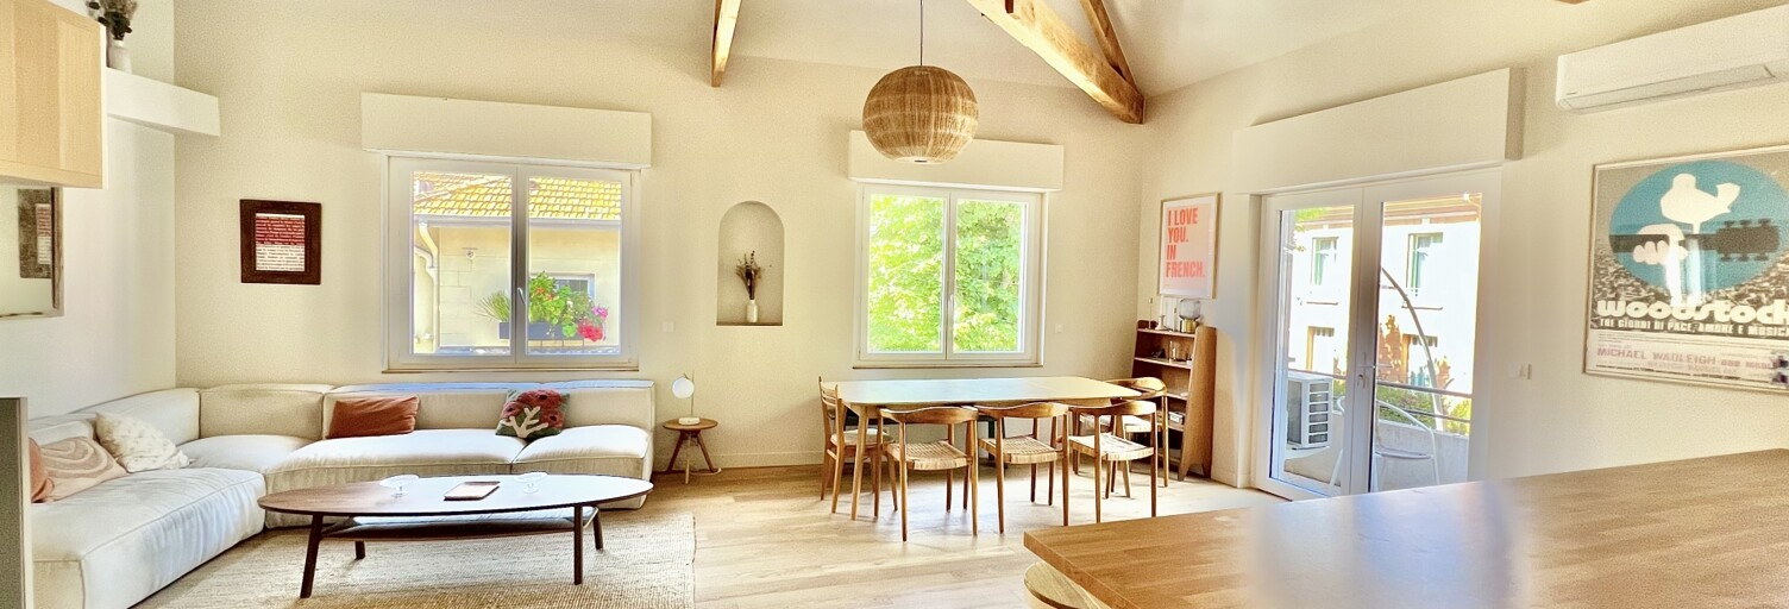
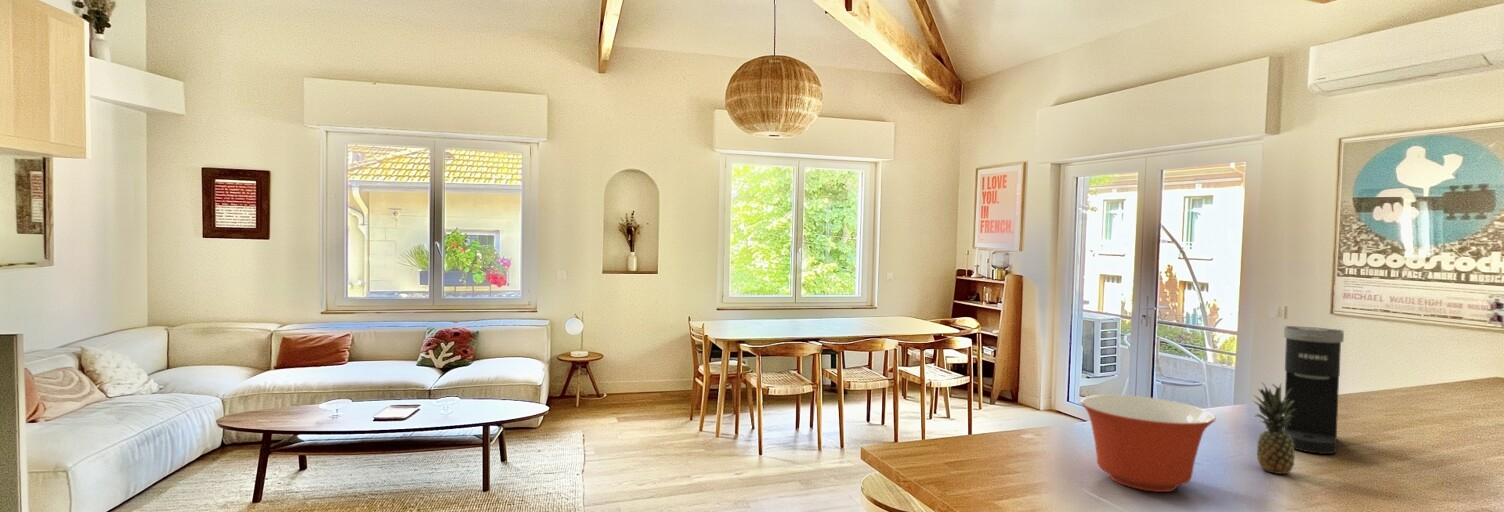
+ mixing bowl (1143, 444)
+ coffee maker (1311, 384)
+ fruit (1274, 426)
